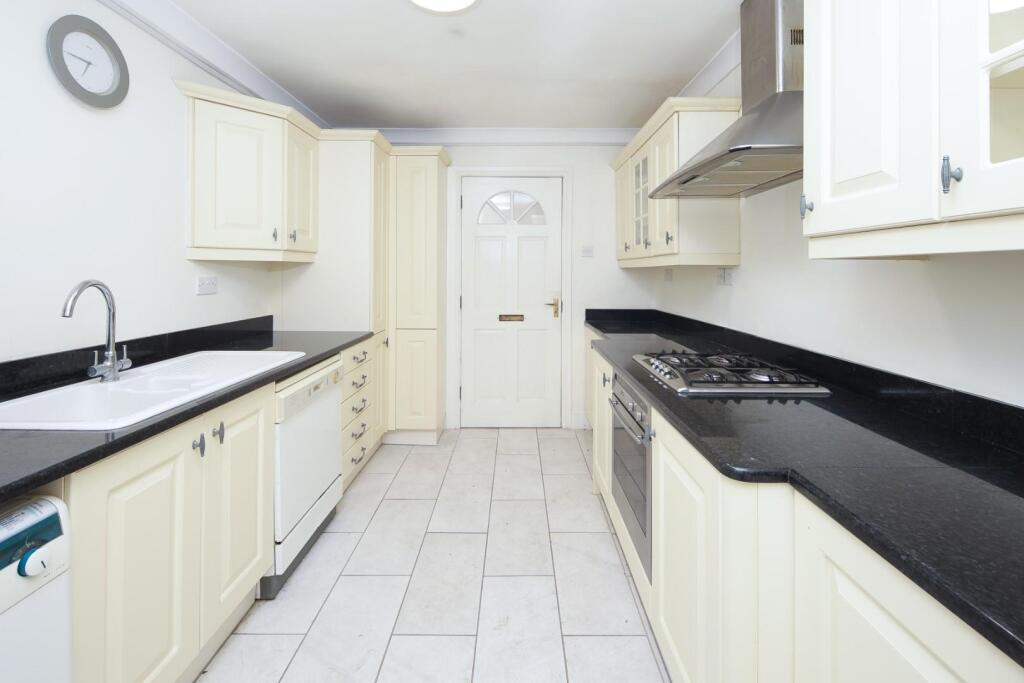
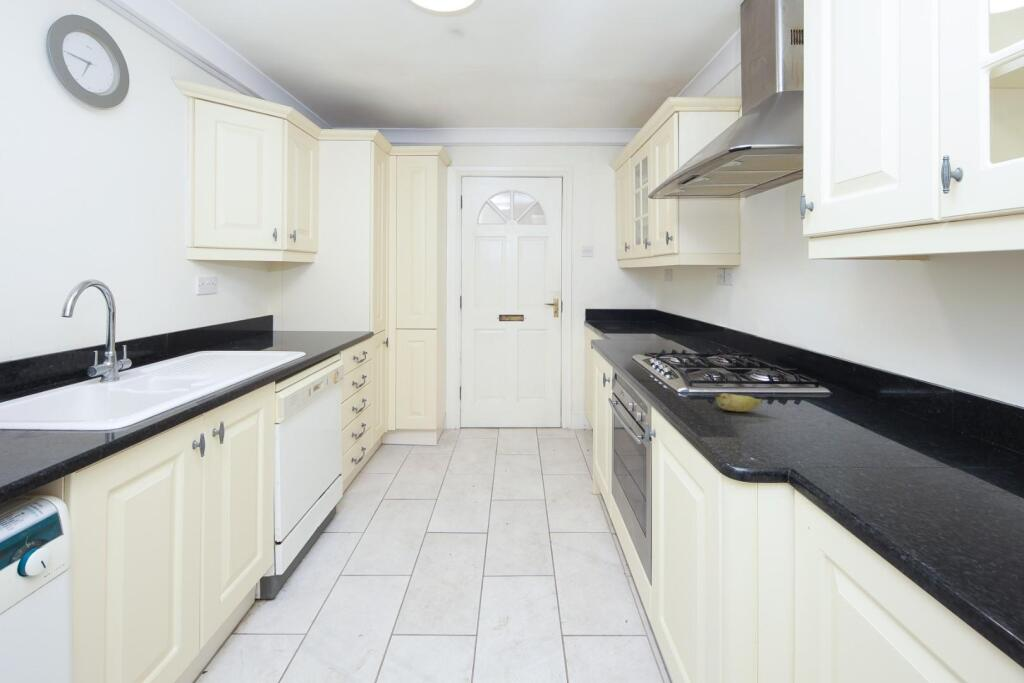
+ banana (737, 402)
